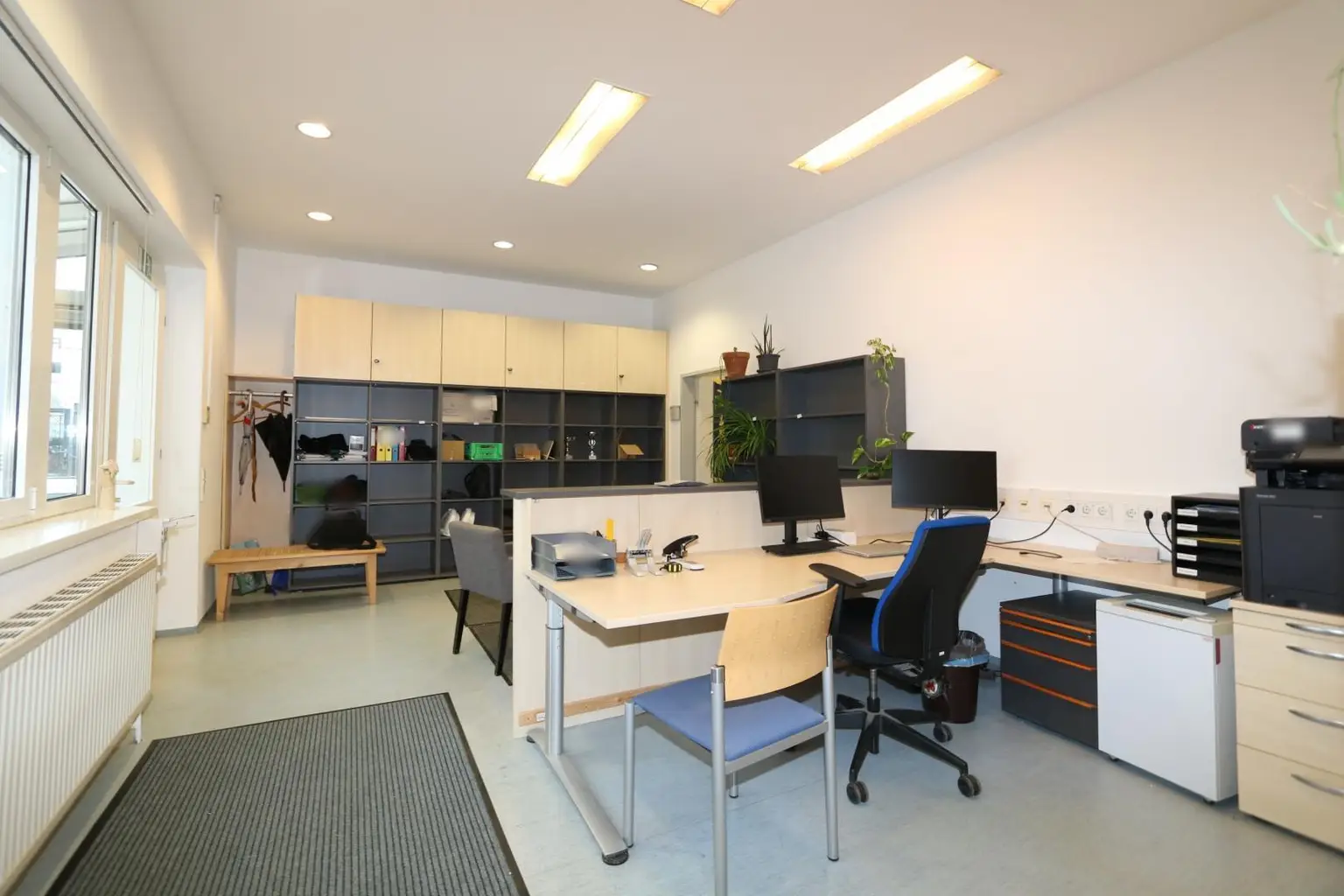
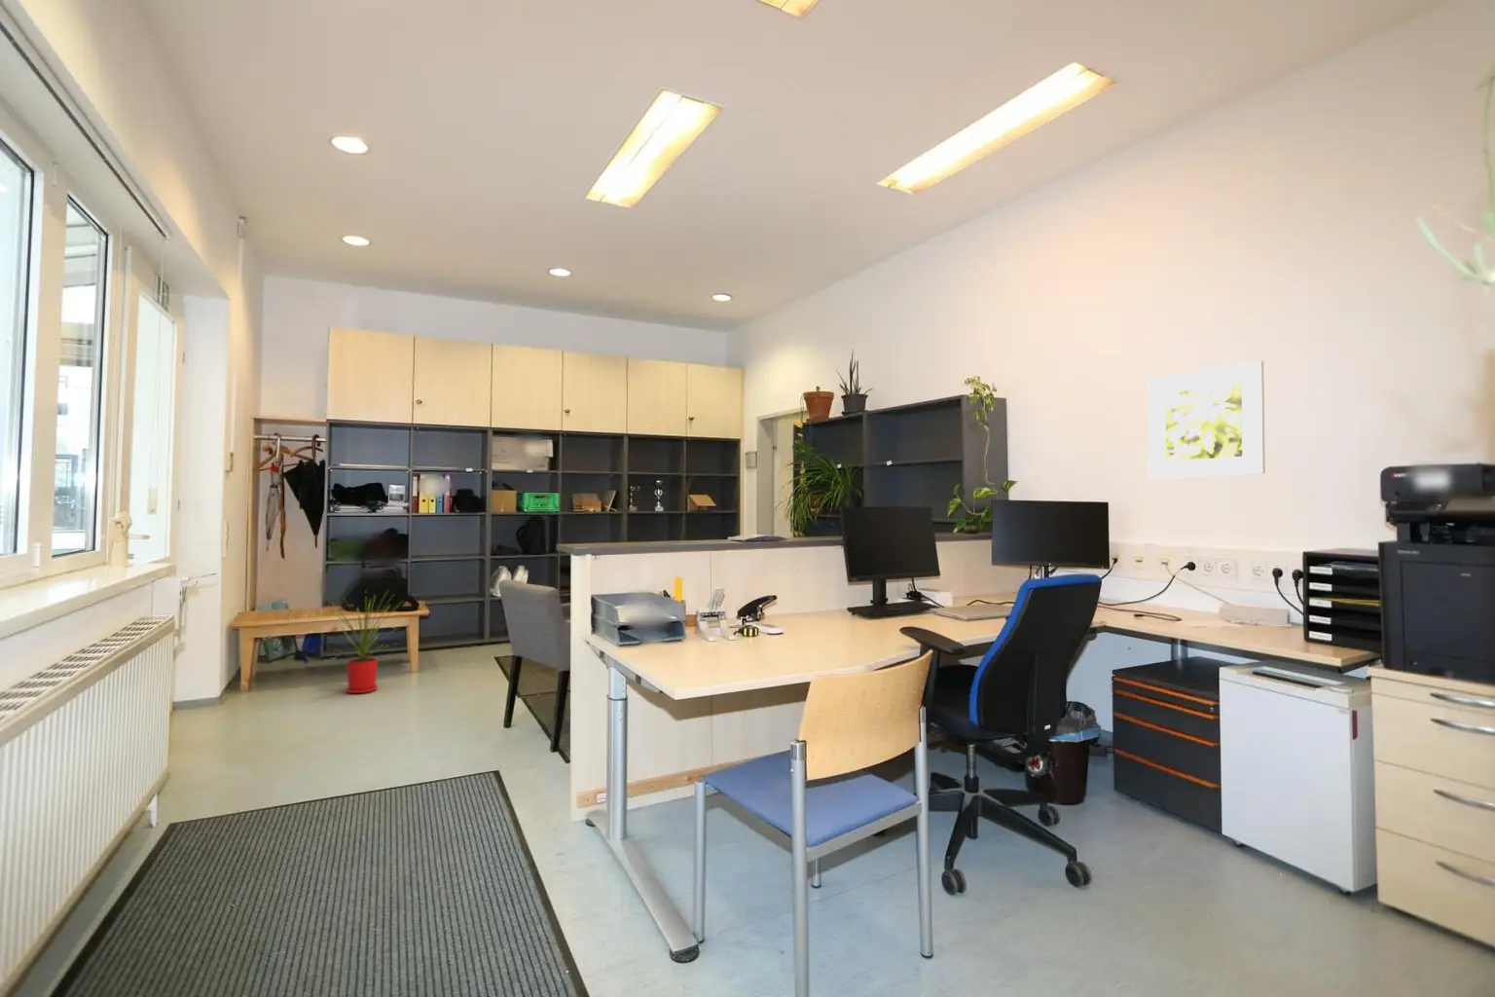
+ house plant (362, 641)
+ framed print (1202, 423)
